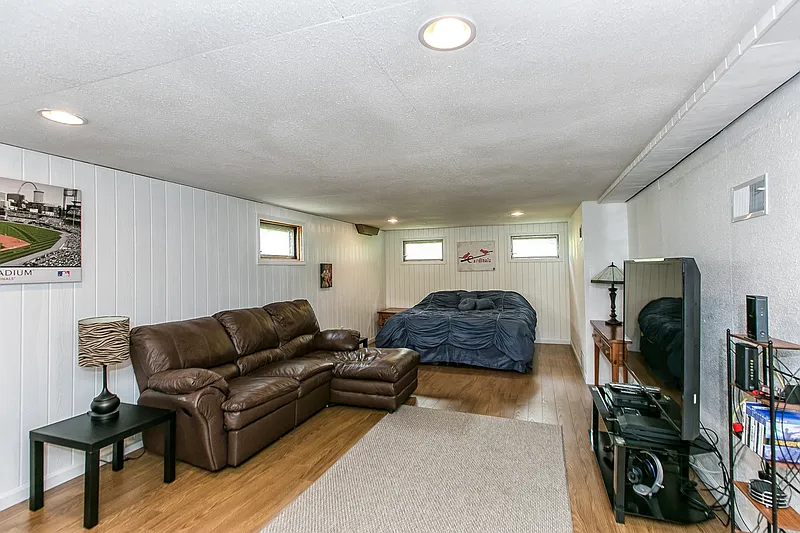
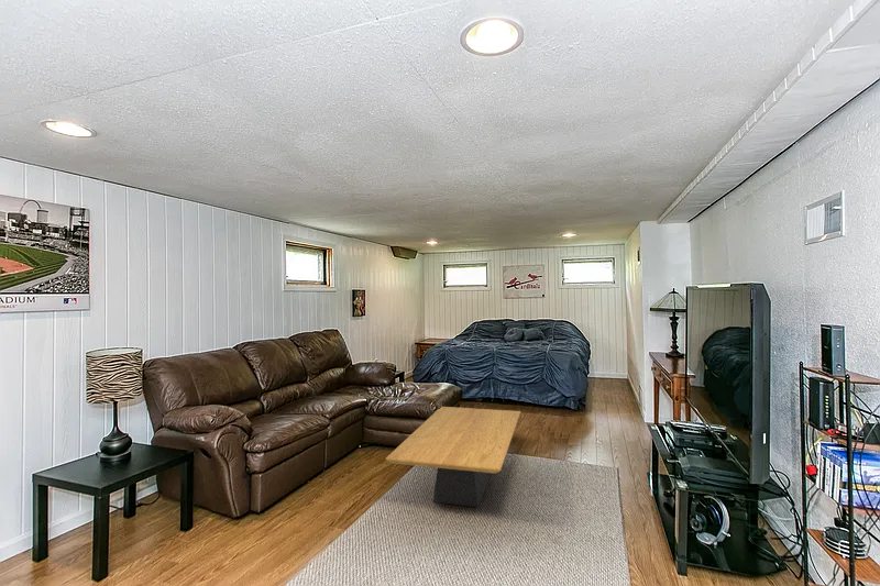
+ coffee table (464, 457)
